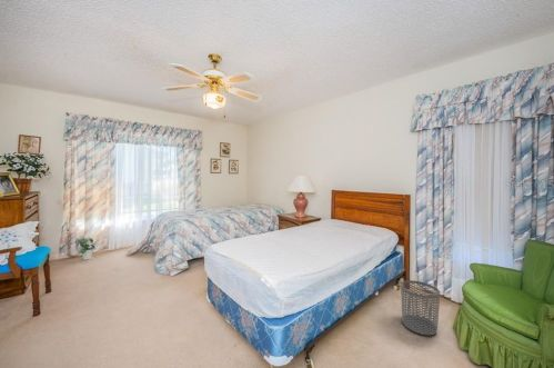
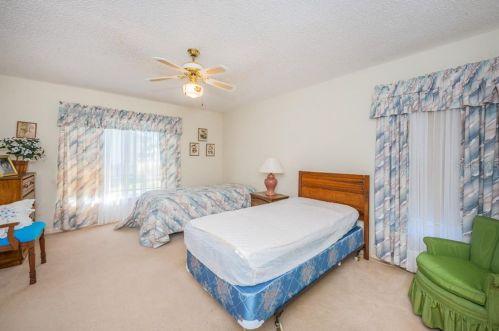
- potted plant (85, 248)
- waste bin (419, 307)
